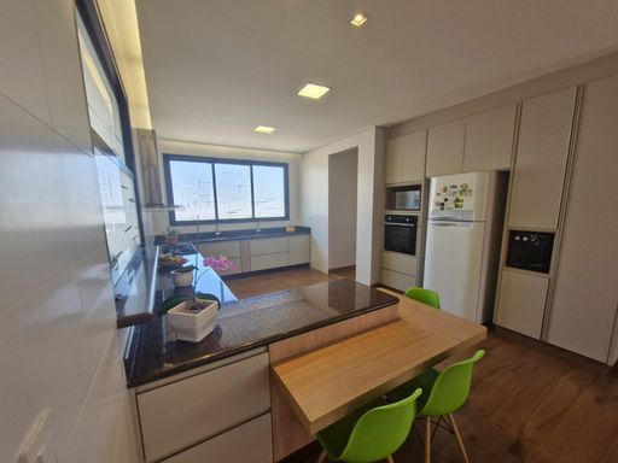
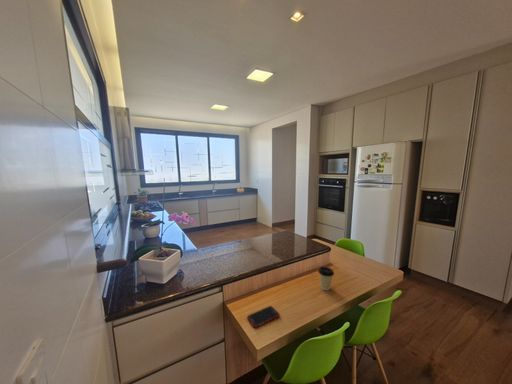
+ cell phone (263, 316)
+ coffee cup (325, 278)
